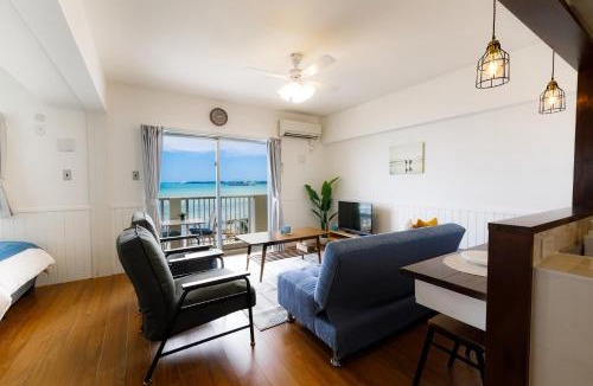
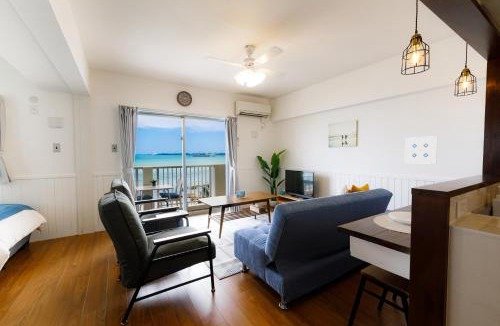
+ wall art (420, 150)
